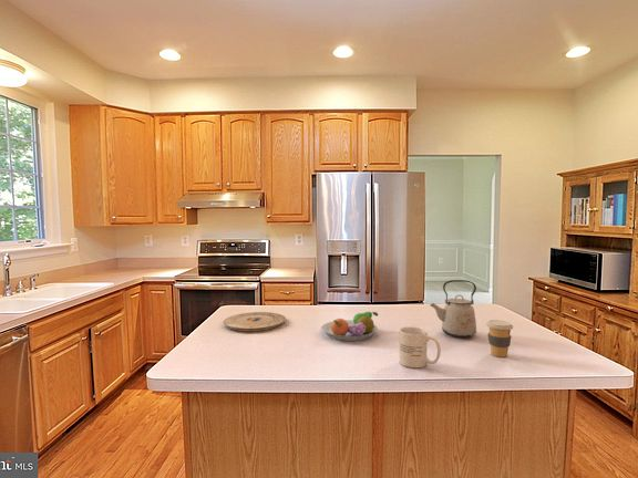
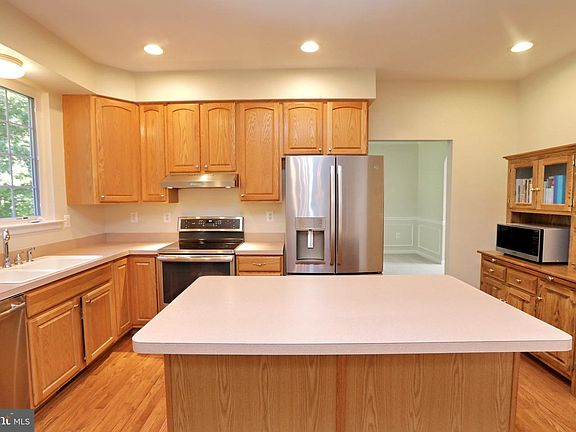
- coffee cup (498, 337)
- plate (255, 321)
- fruit bowl (351, 322)
- mug (418, 346)
- kettle (452, 306)
